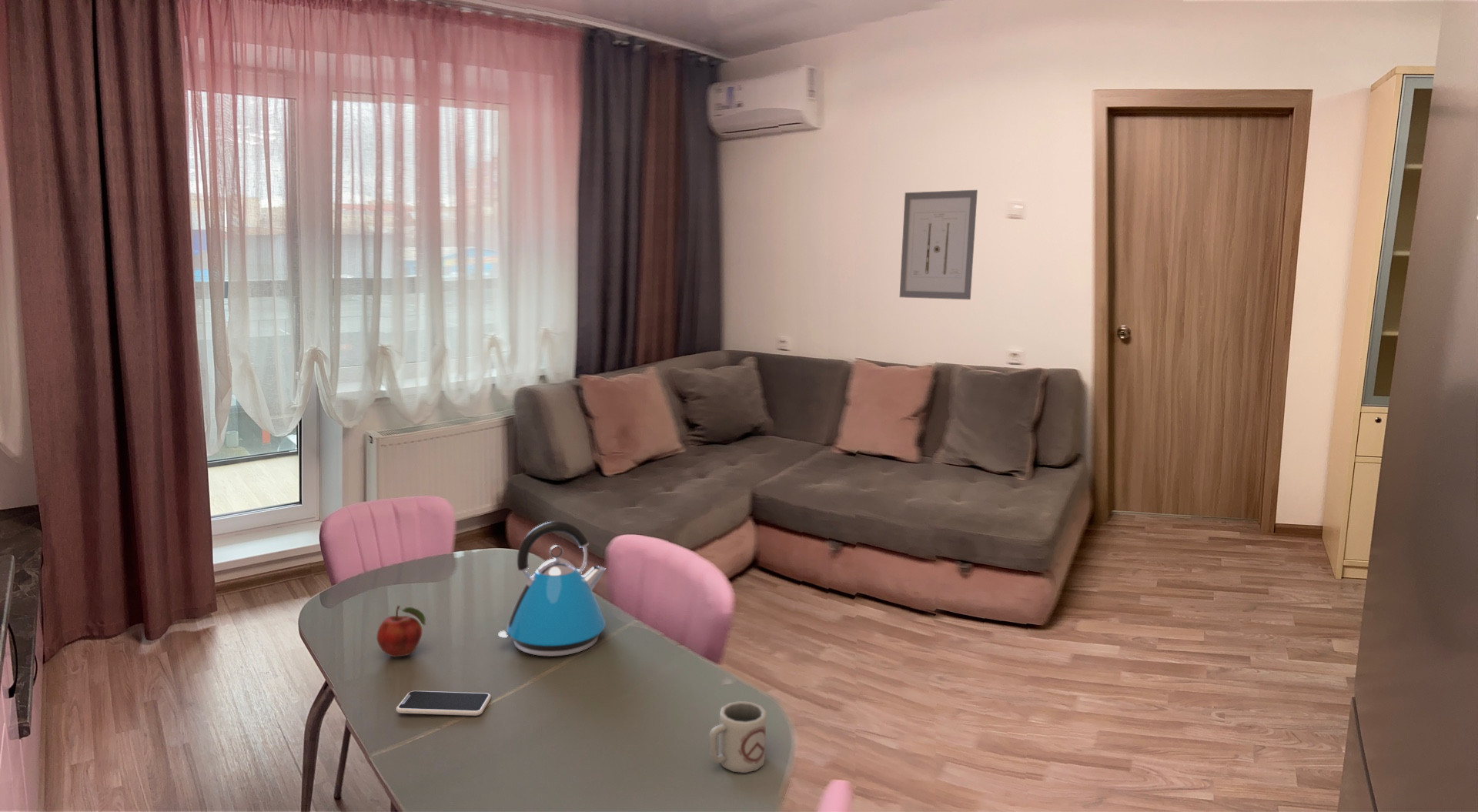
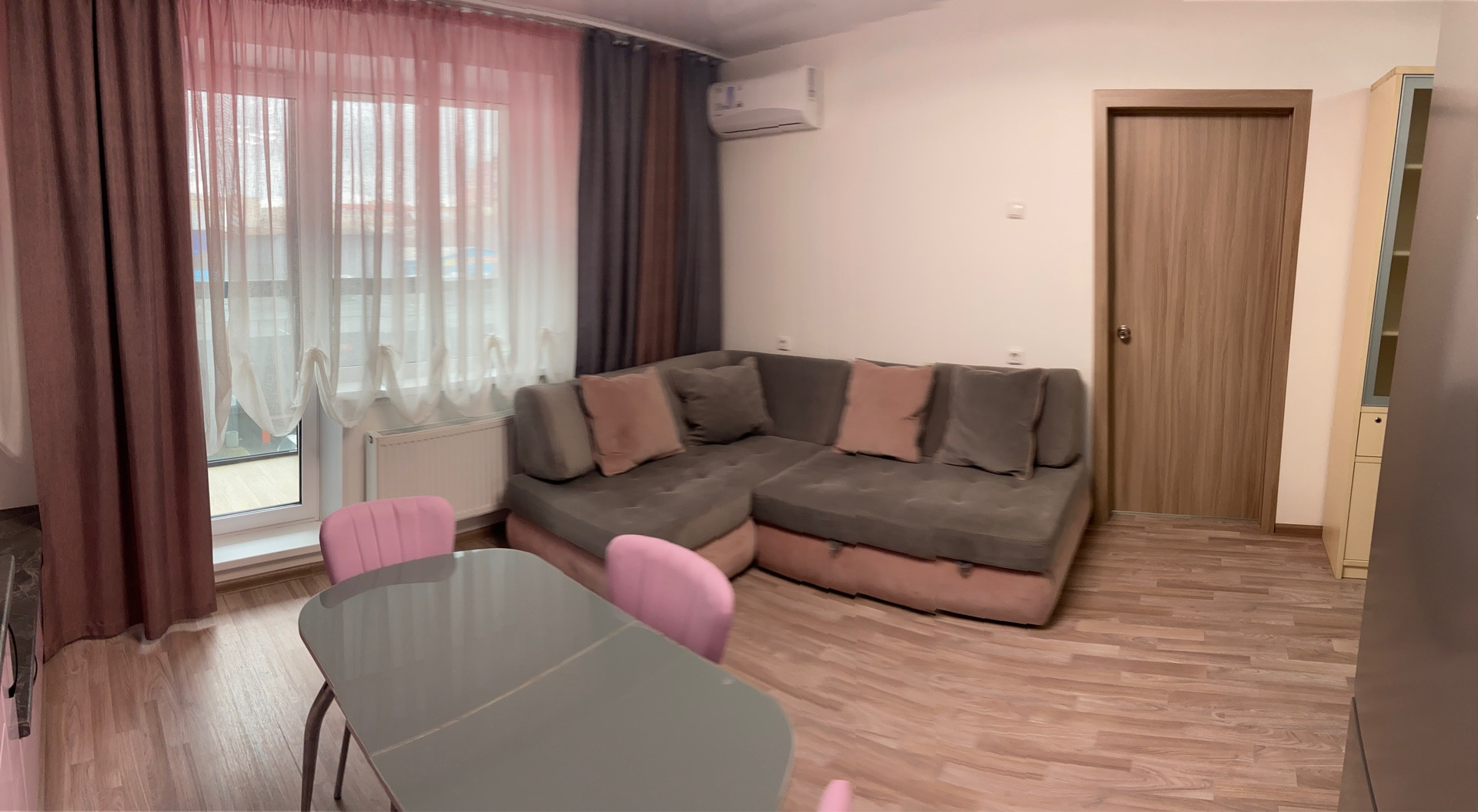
- kettle (553, 581)
- smartphone (444, 703)
- wall art (937, 245)
- cup (736, 738)
- fruit (402, 630)
